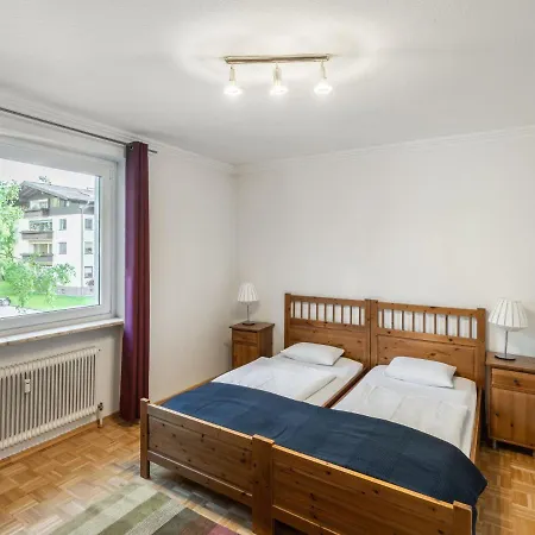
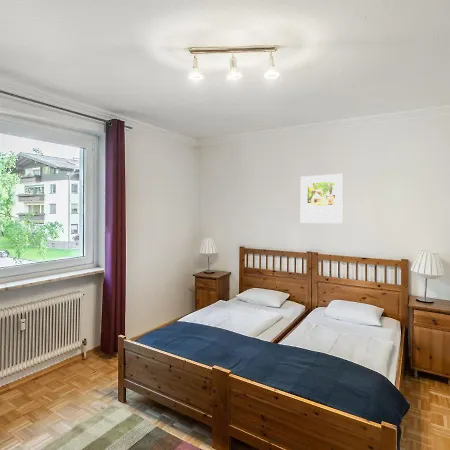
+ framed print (320, 199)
